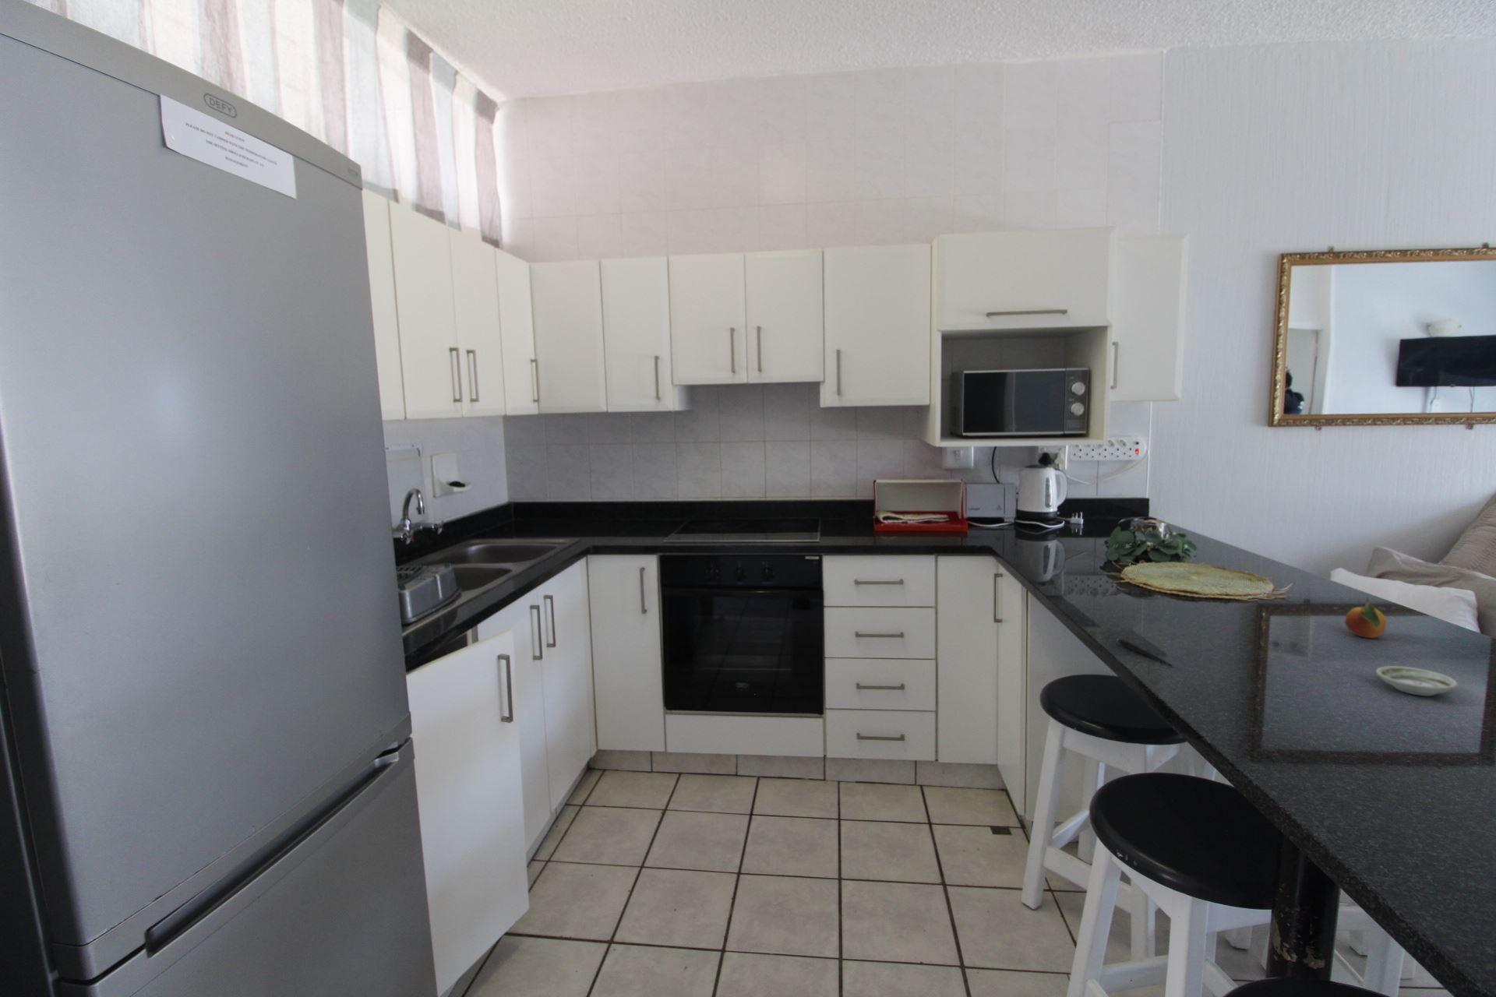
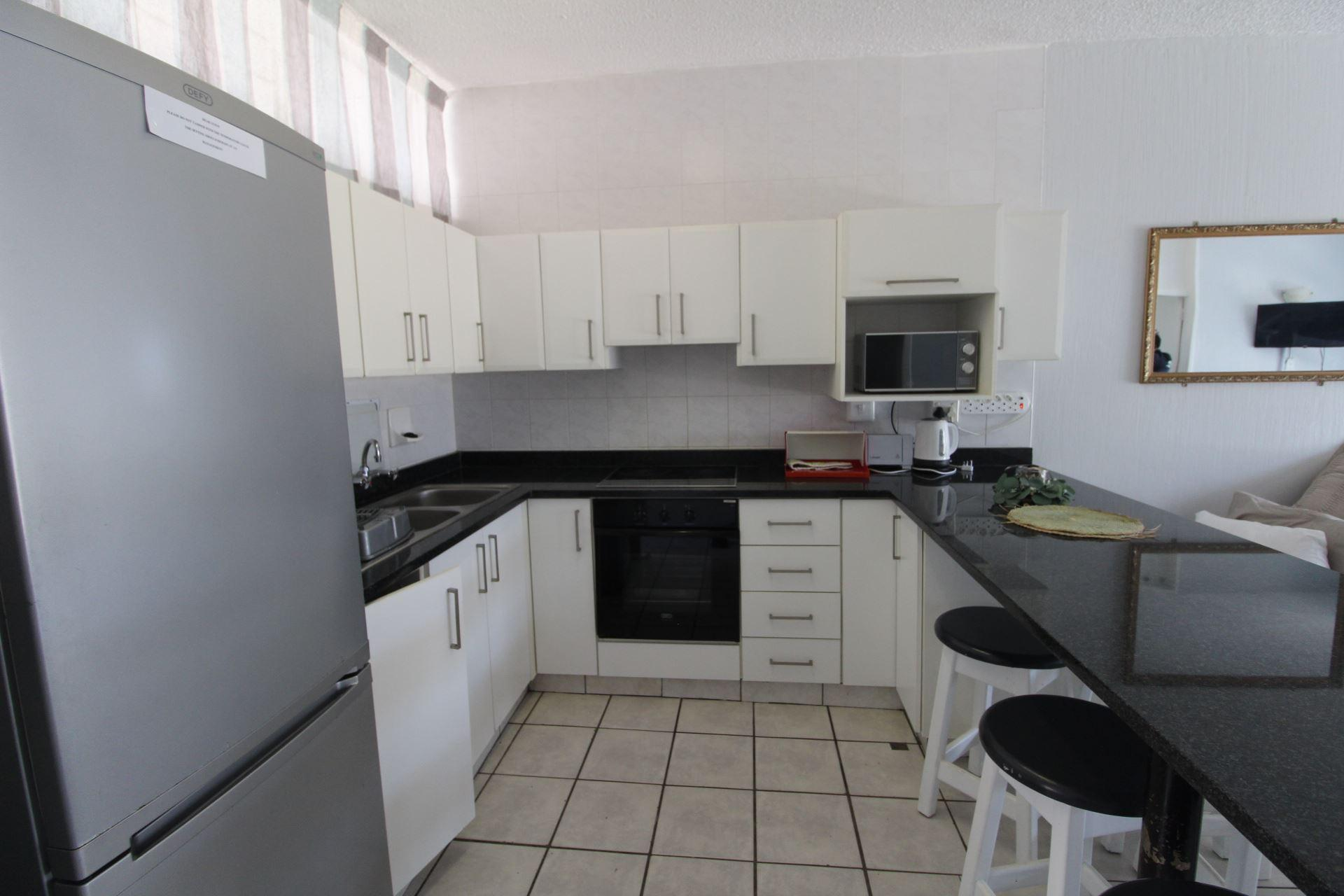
- pen (1142, 650)
- fruit (1368, 618)
- saucer (1415, 682)
